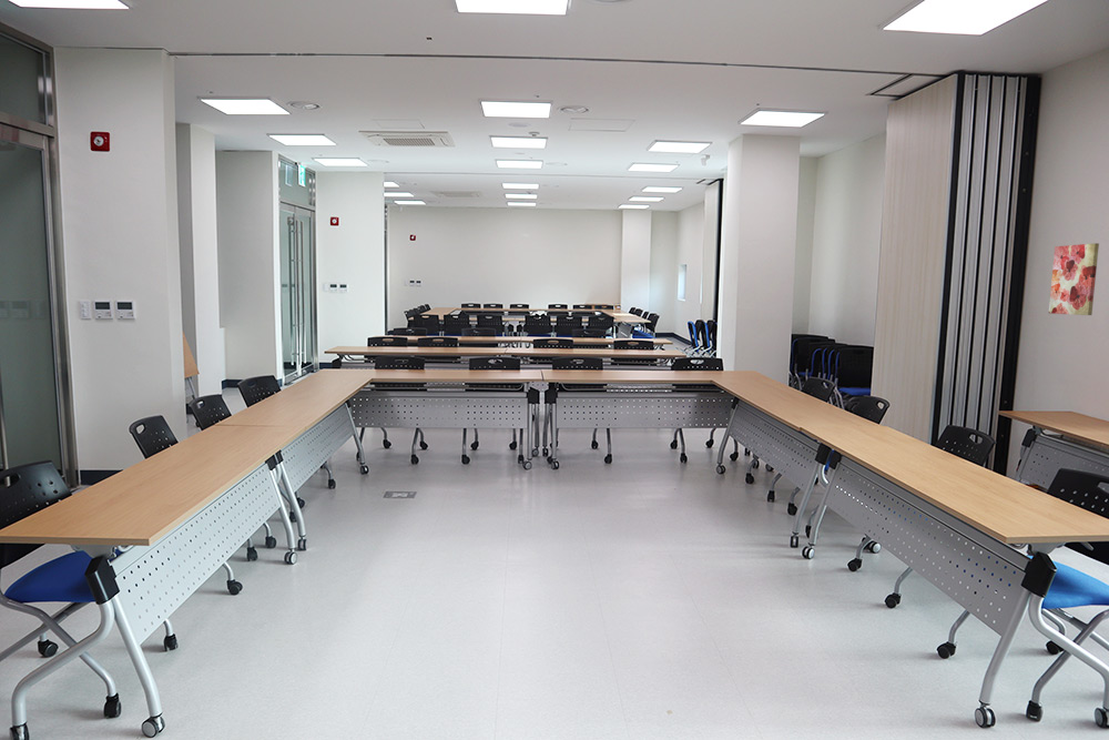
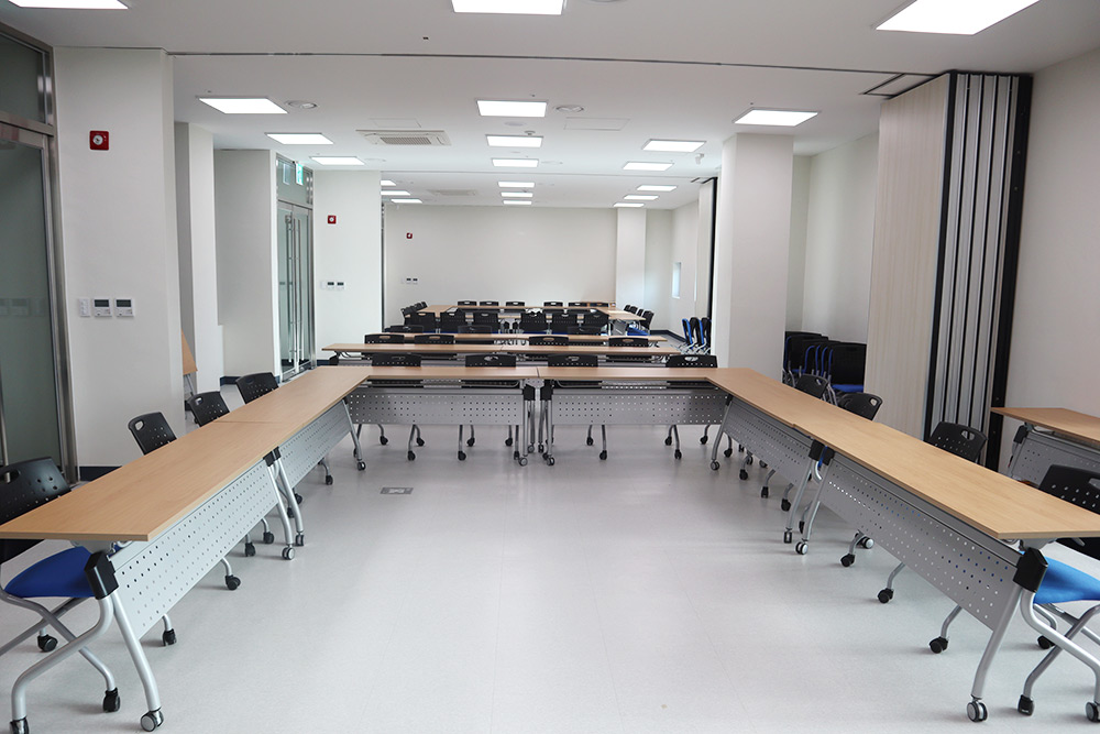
- wall art (1072, 280)
